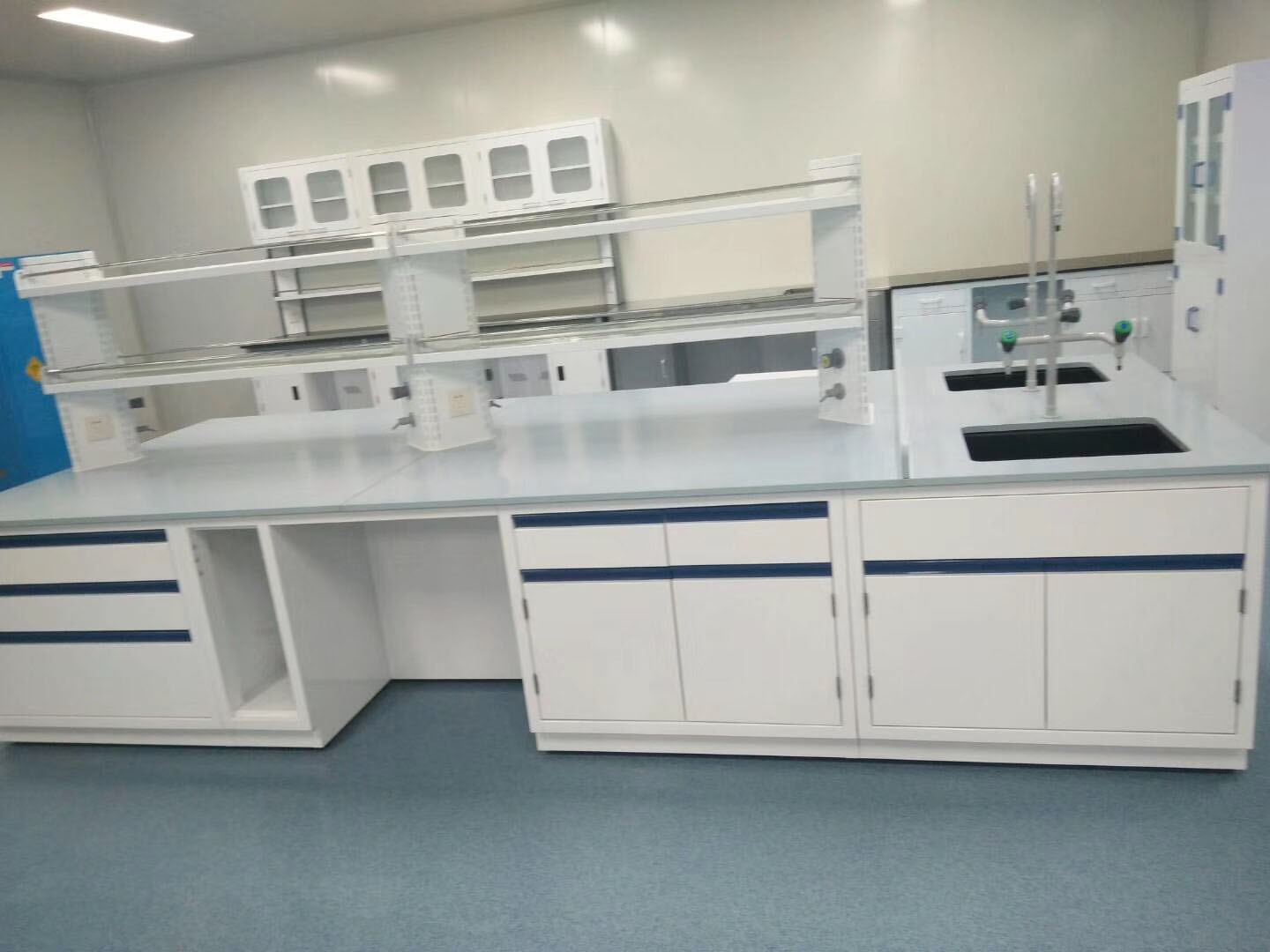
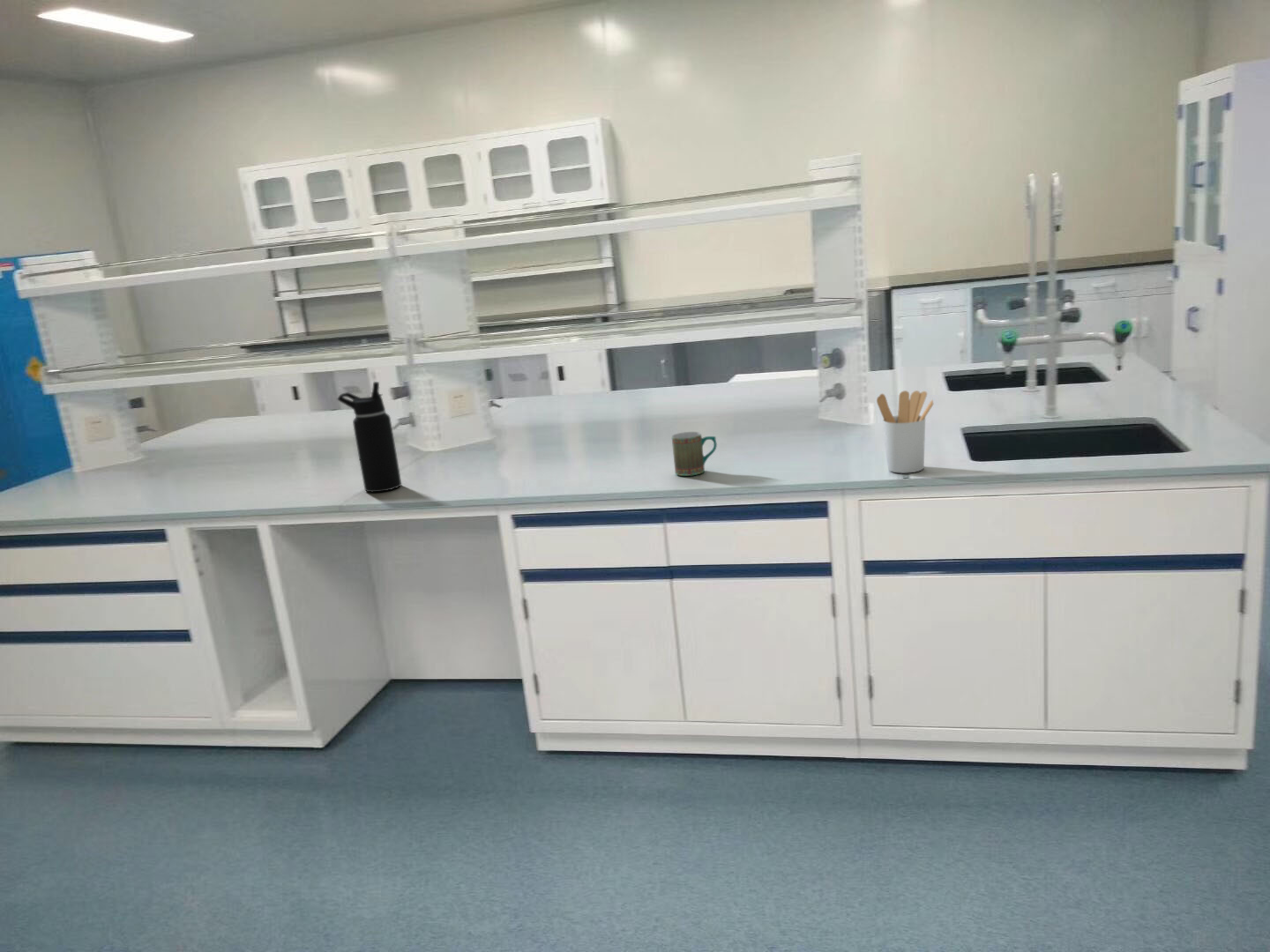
+ utensil holder (907, 429)
+ water bottle (370, 436)
+ mug (695, 453)
